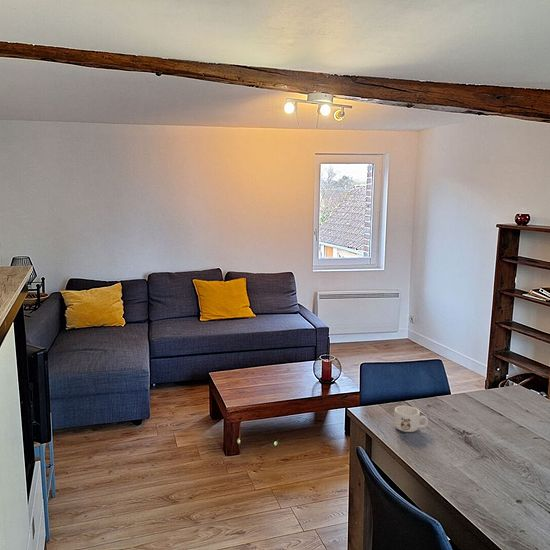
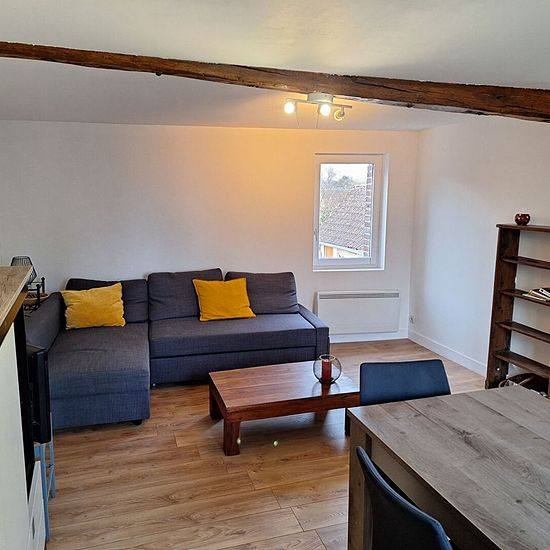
- mug (410, 419)
